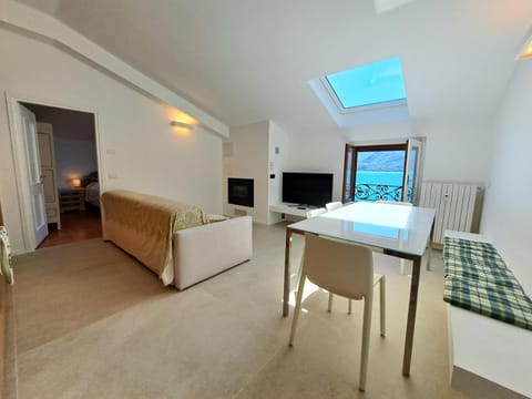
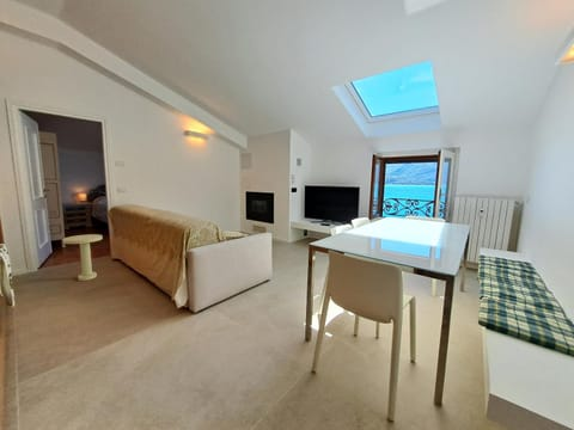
+ side table (85, 257)
